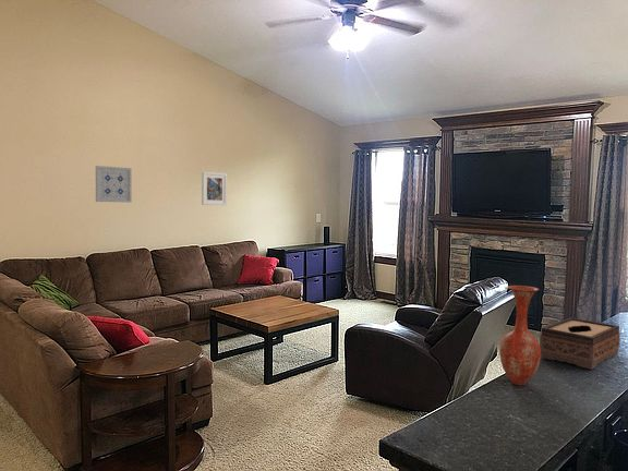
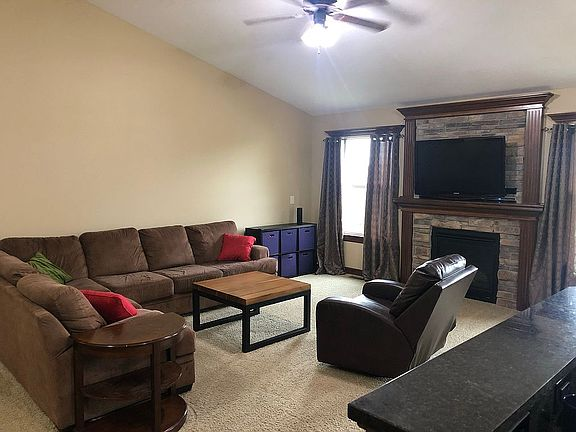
- vase (520, 335)
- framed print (214, 189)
- wall art (113, 184)
- tissue box (580, 341)
